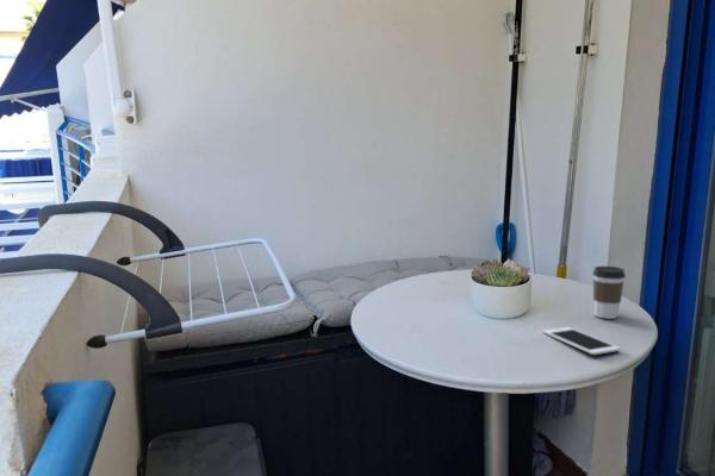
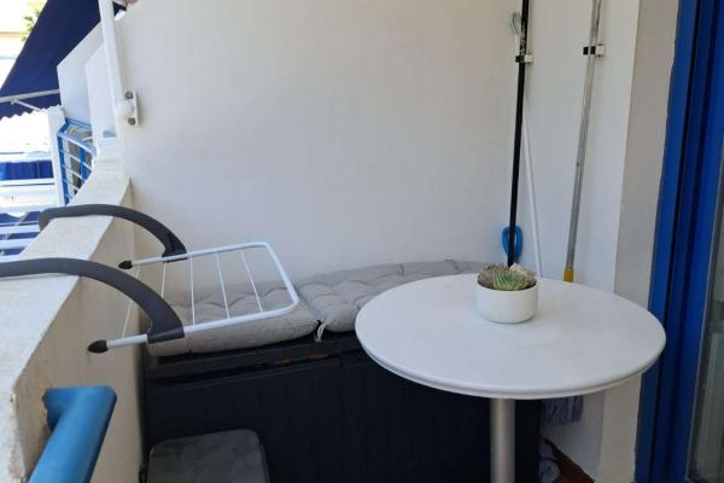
- coffee cup (607, 292)
- cell phone (579, 339)
